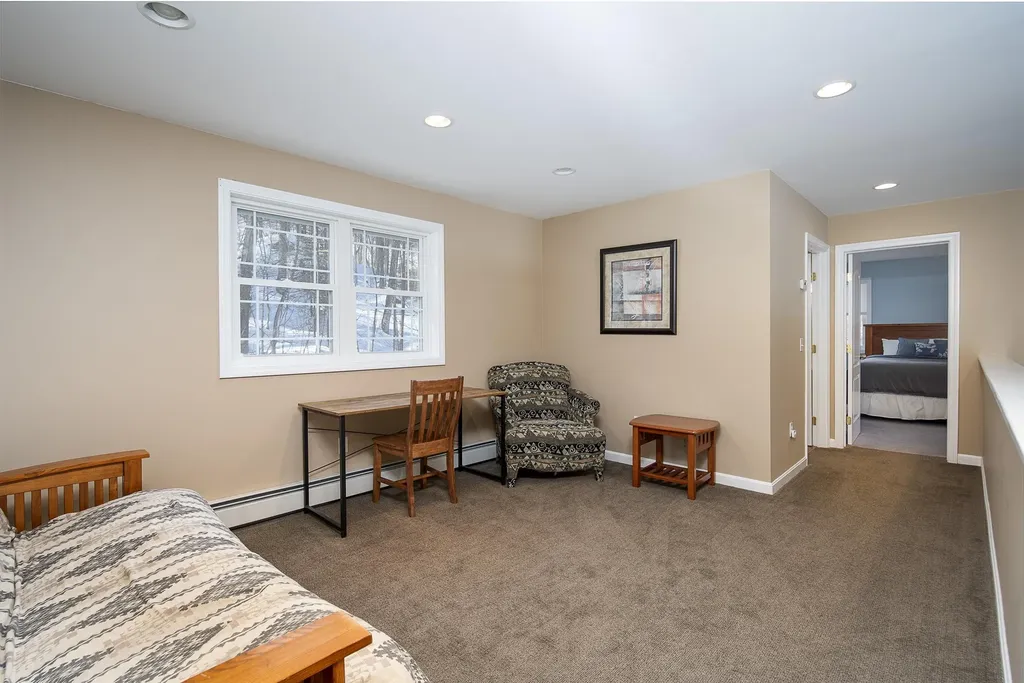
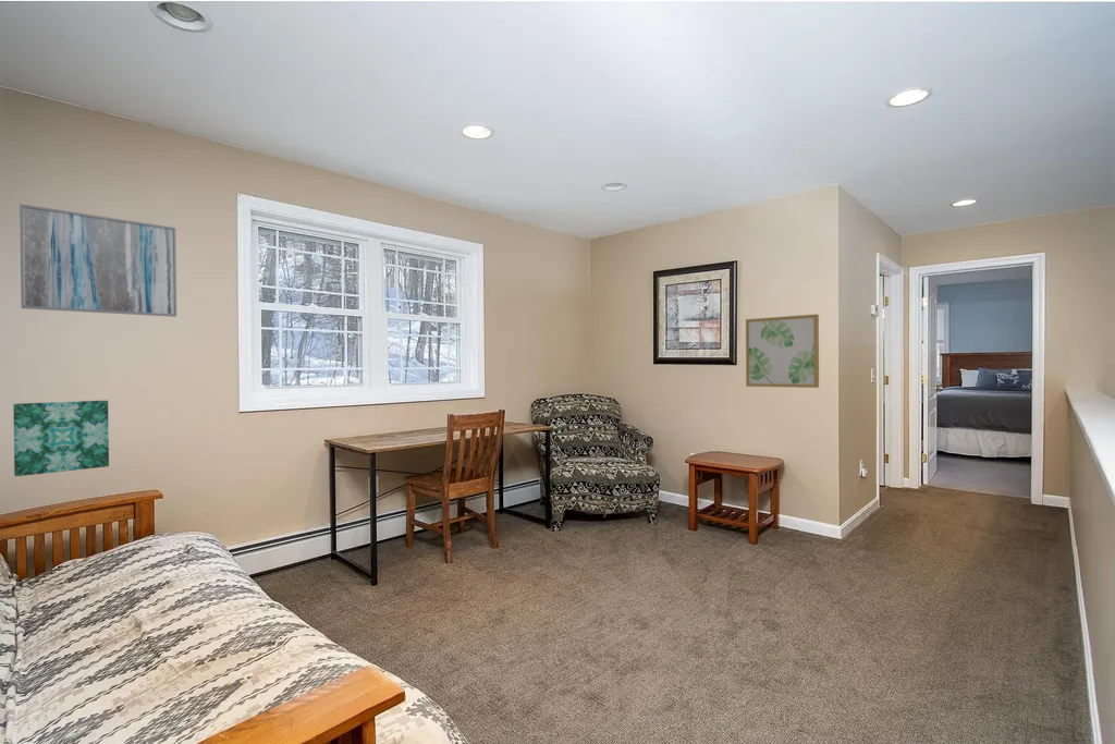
+ wall art (781, 352)
+ wall art (103, 265)
+ wall art (63, 436)
